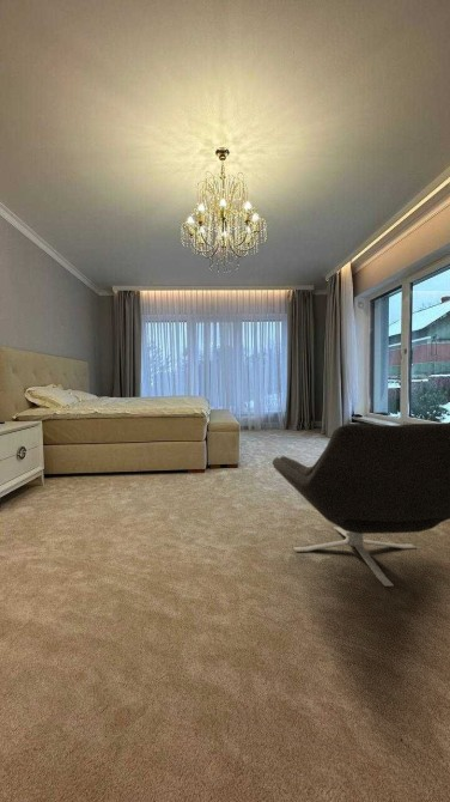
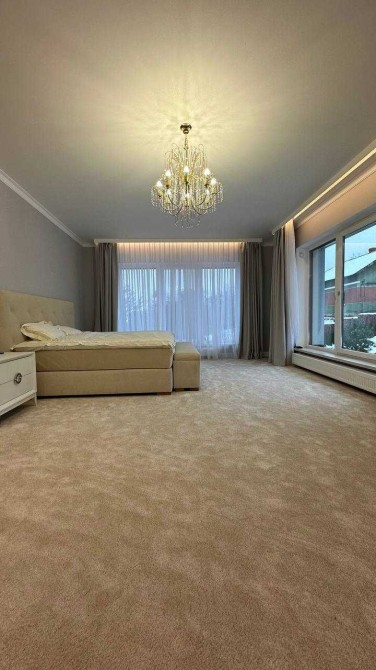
- lounge chair (363, 486)
